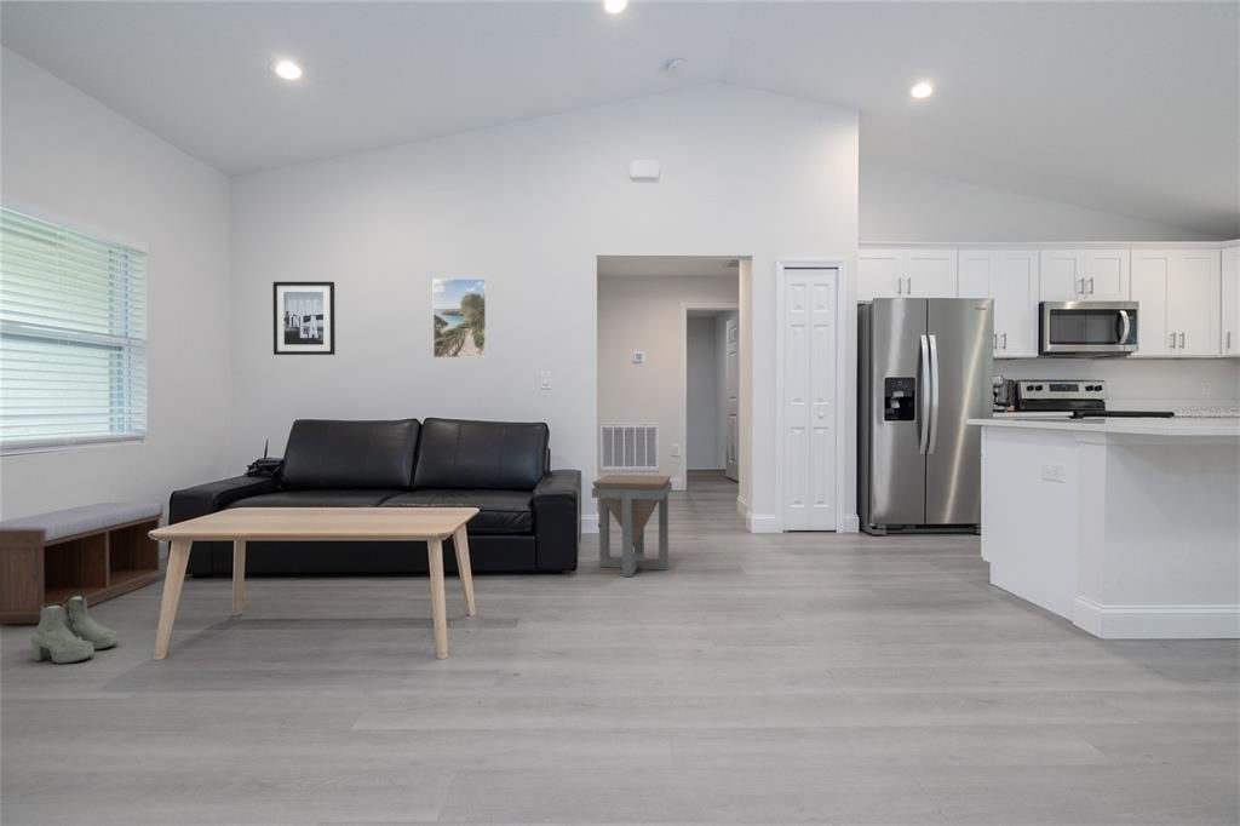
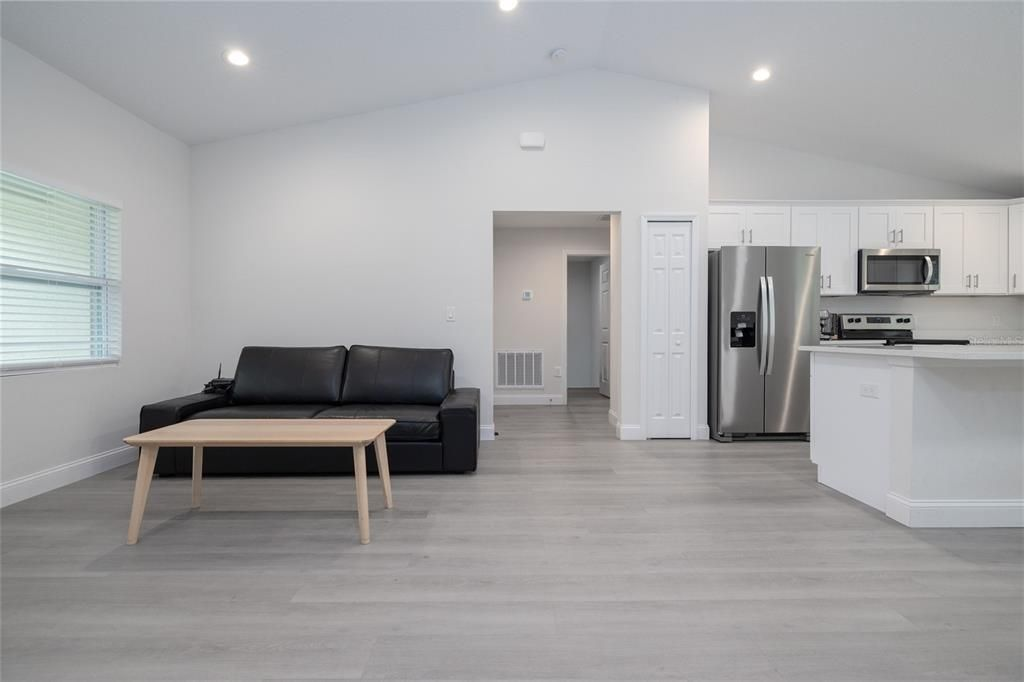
- boots (75, 626)
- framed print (459, 317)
- bench (75, 556)
- wall art (304, 317)
- side table (633, 522)
